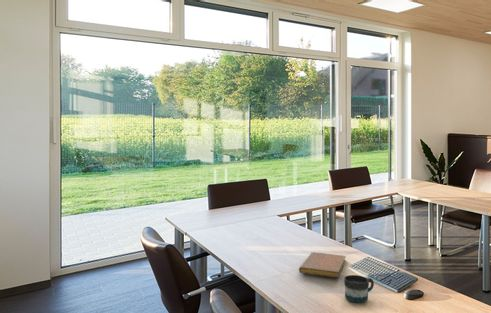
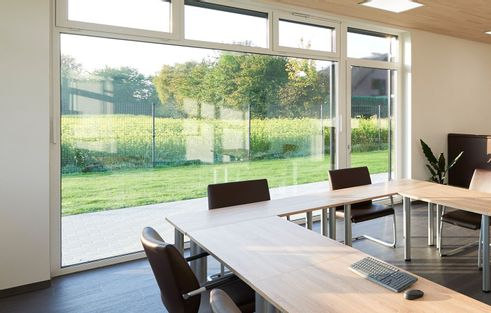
- notebook (323, 263)
- mug (357, 288)
